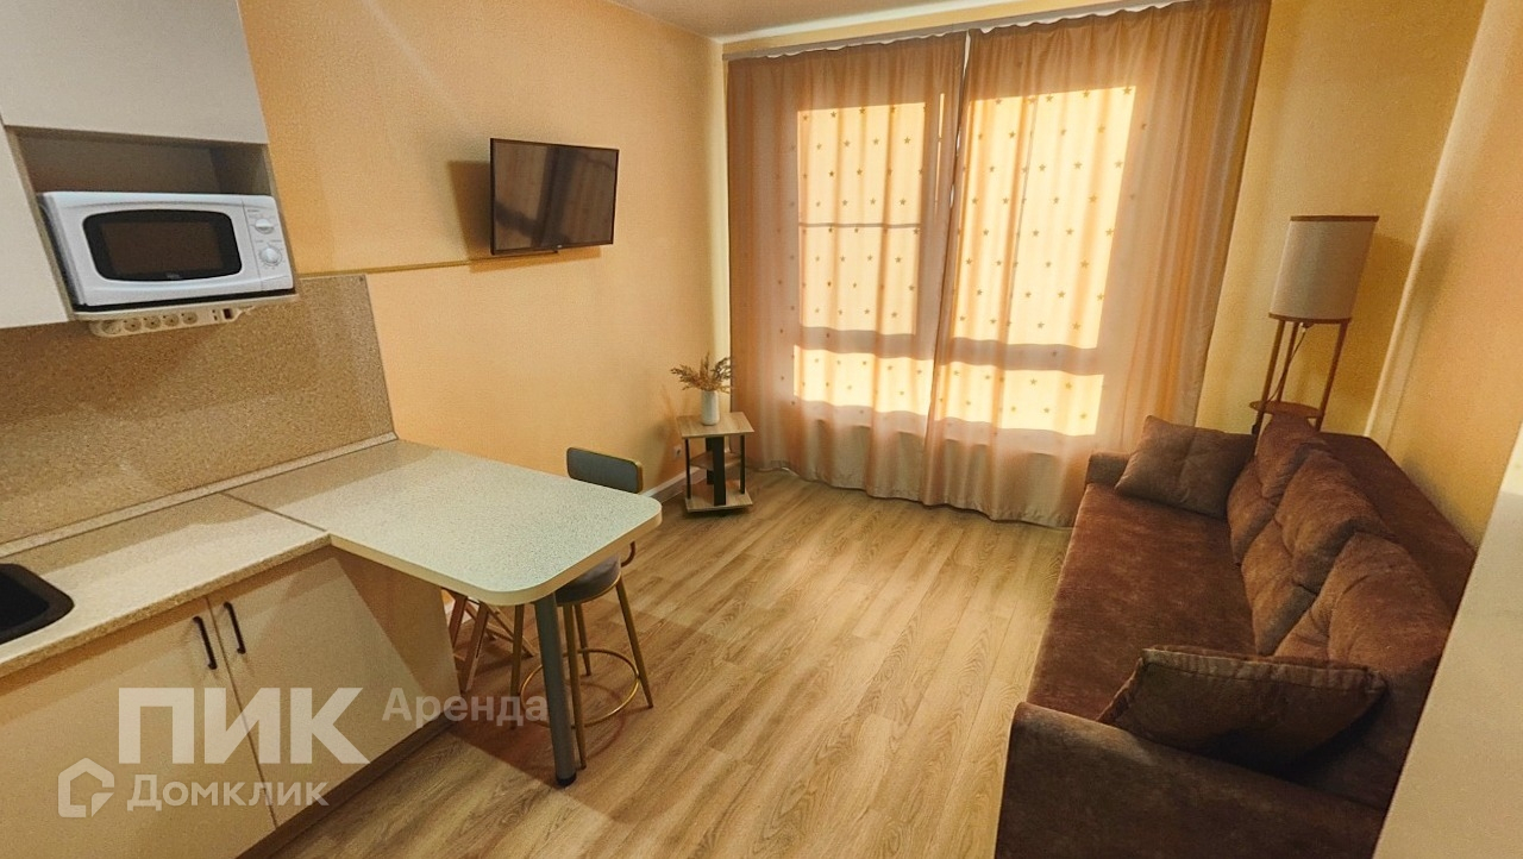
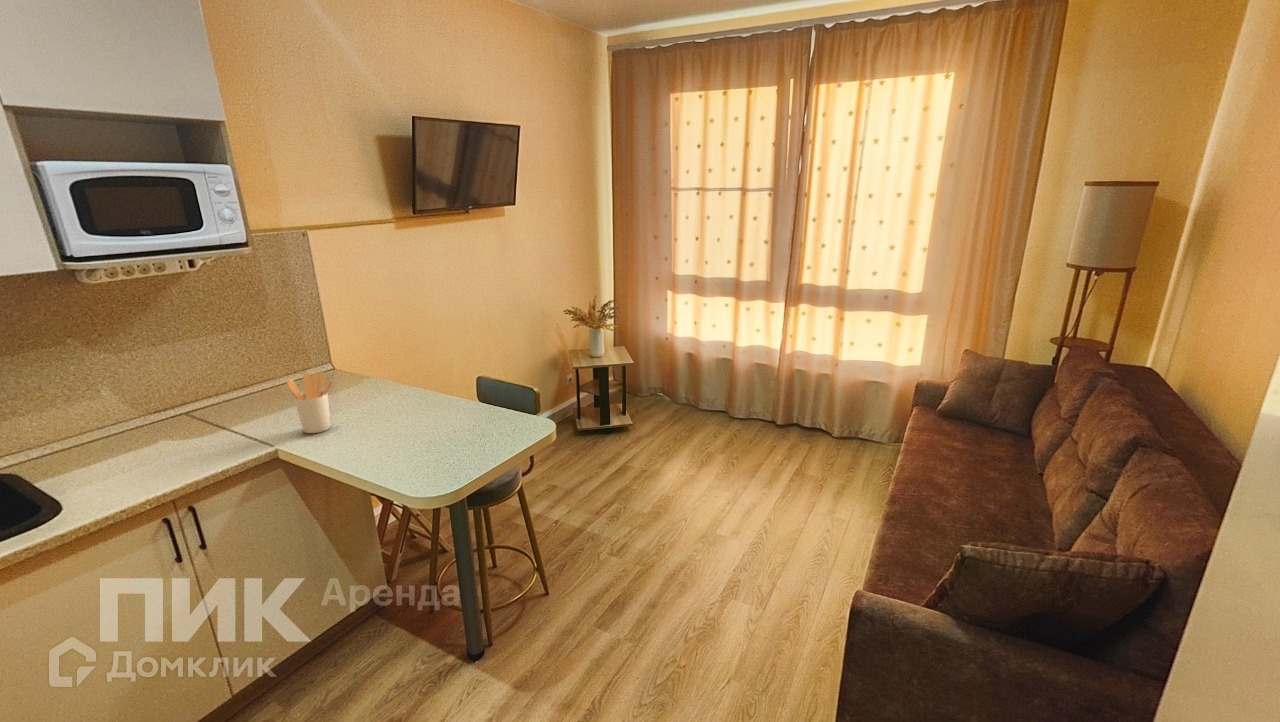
+ utensil holder (313, 400)
